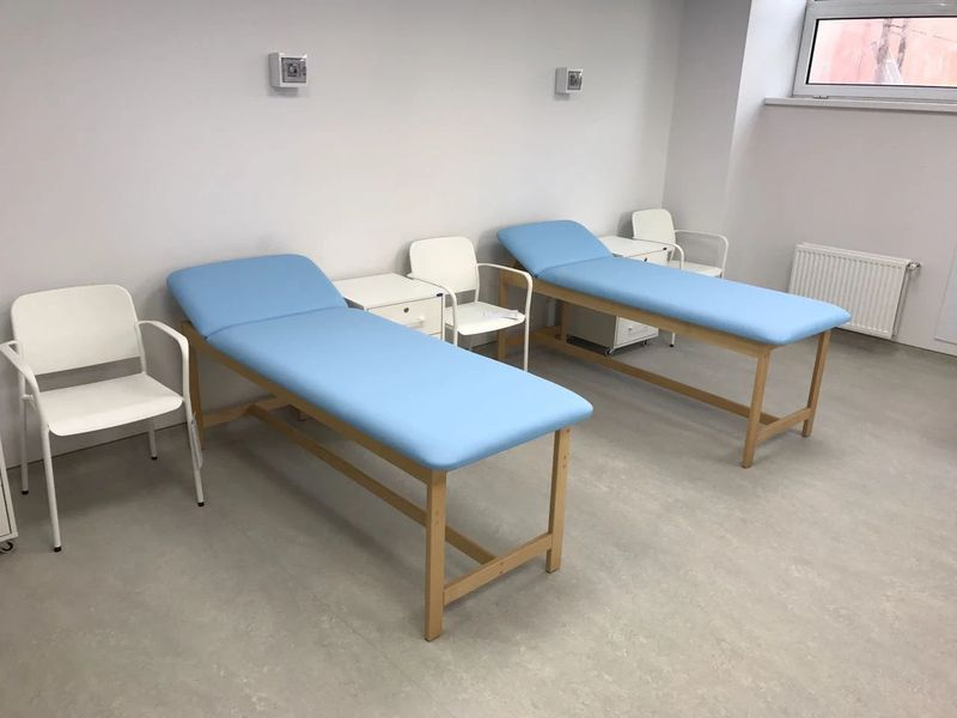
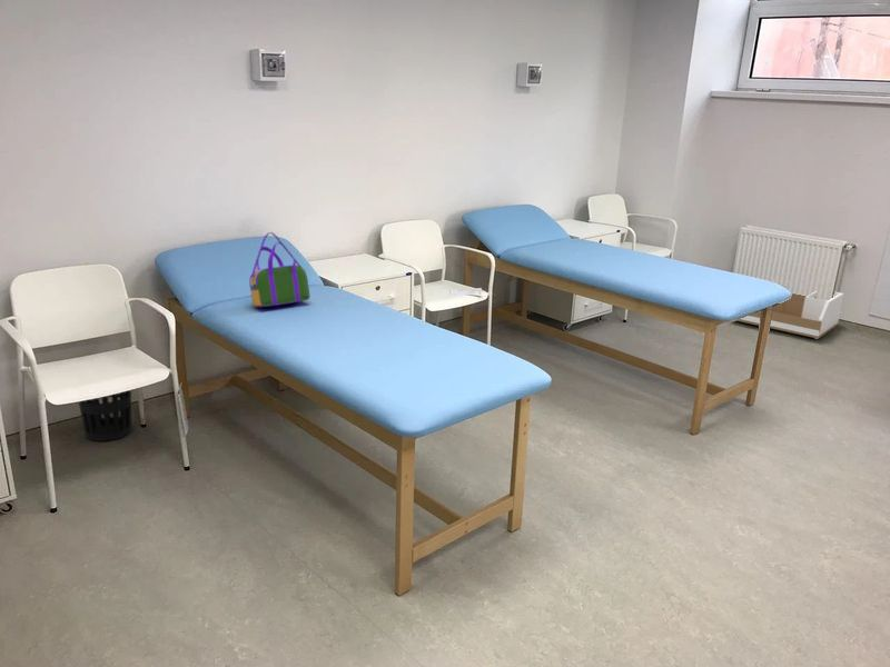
+ wastebasket (105, 401)
+ storage bin (784, 306)
+ handbag (275, 268)
